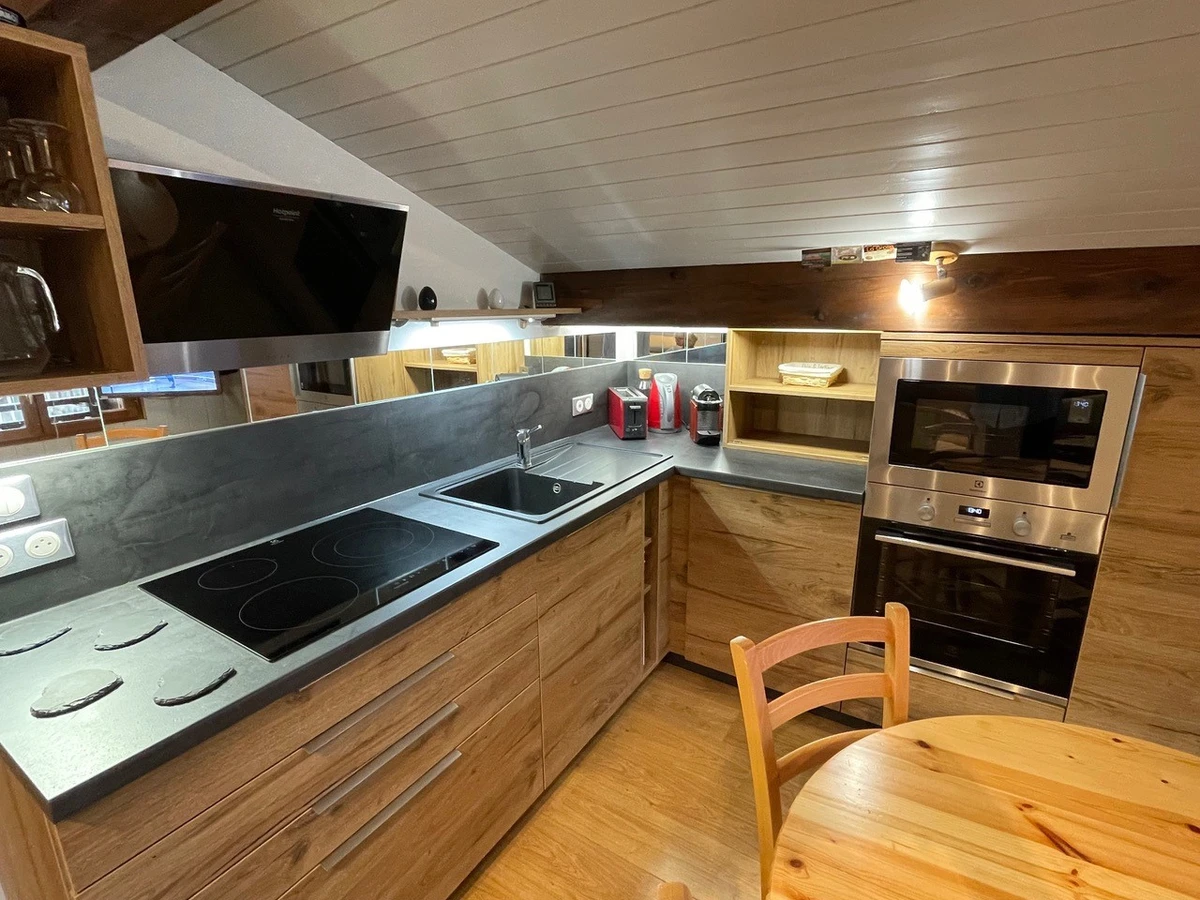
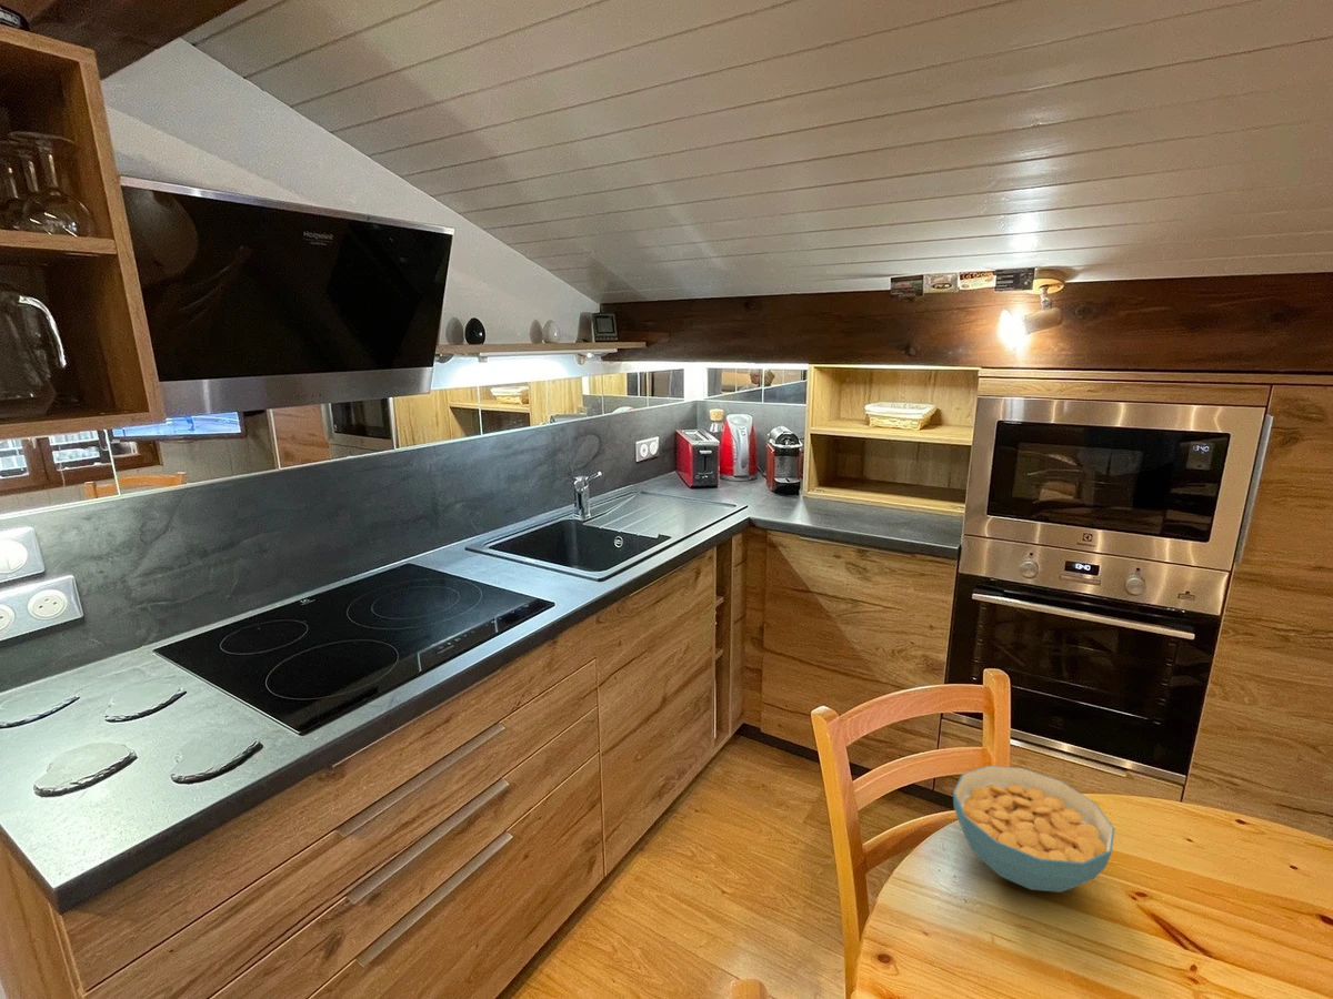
+ cereal bowl (1026, 838)
